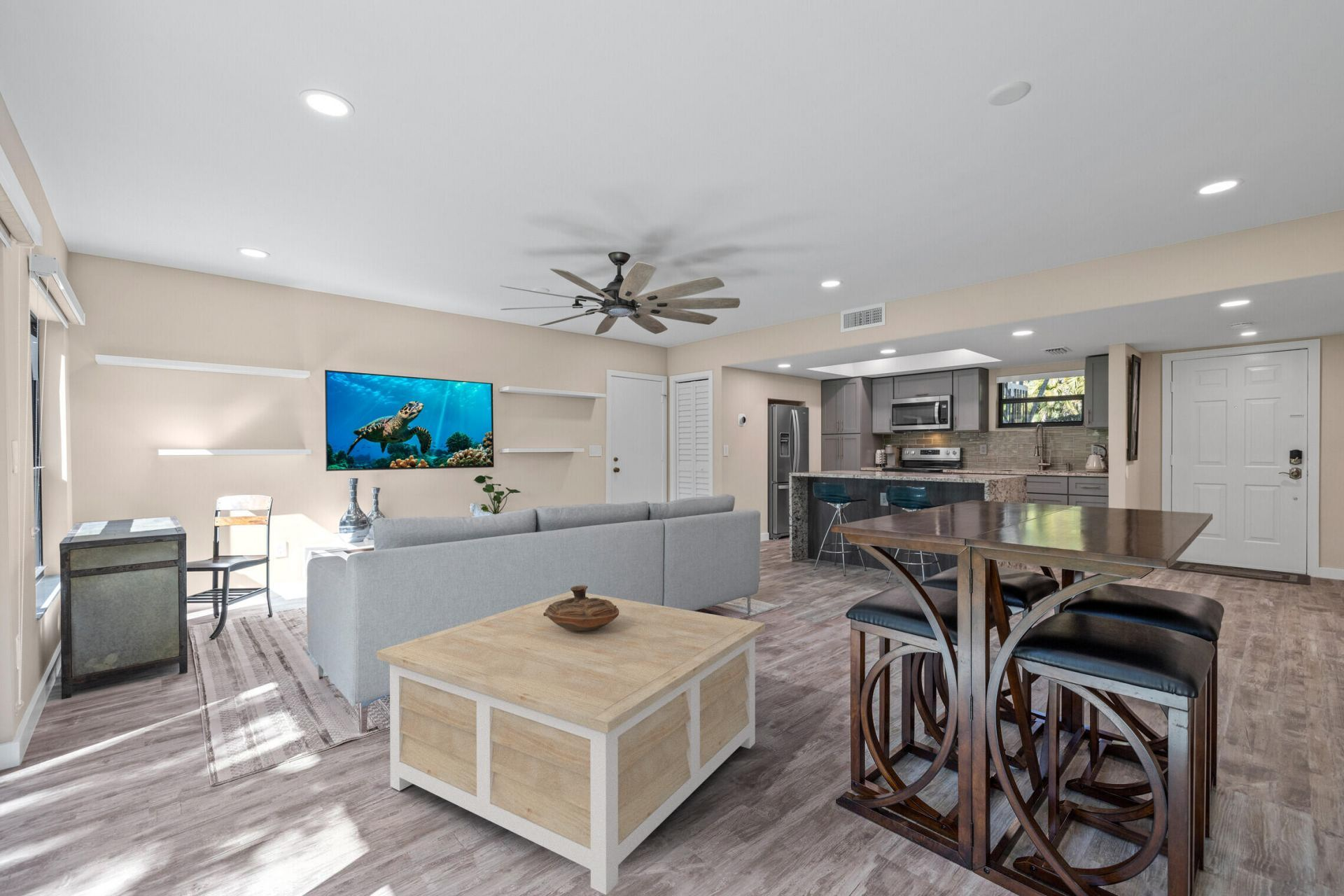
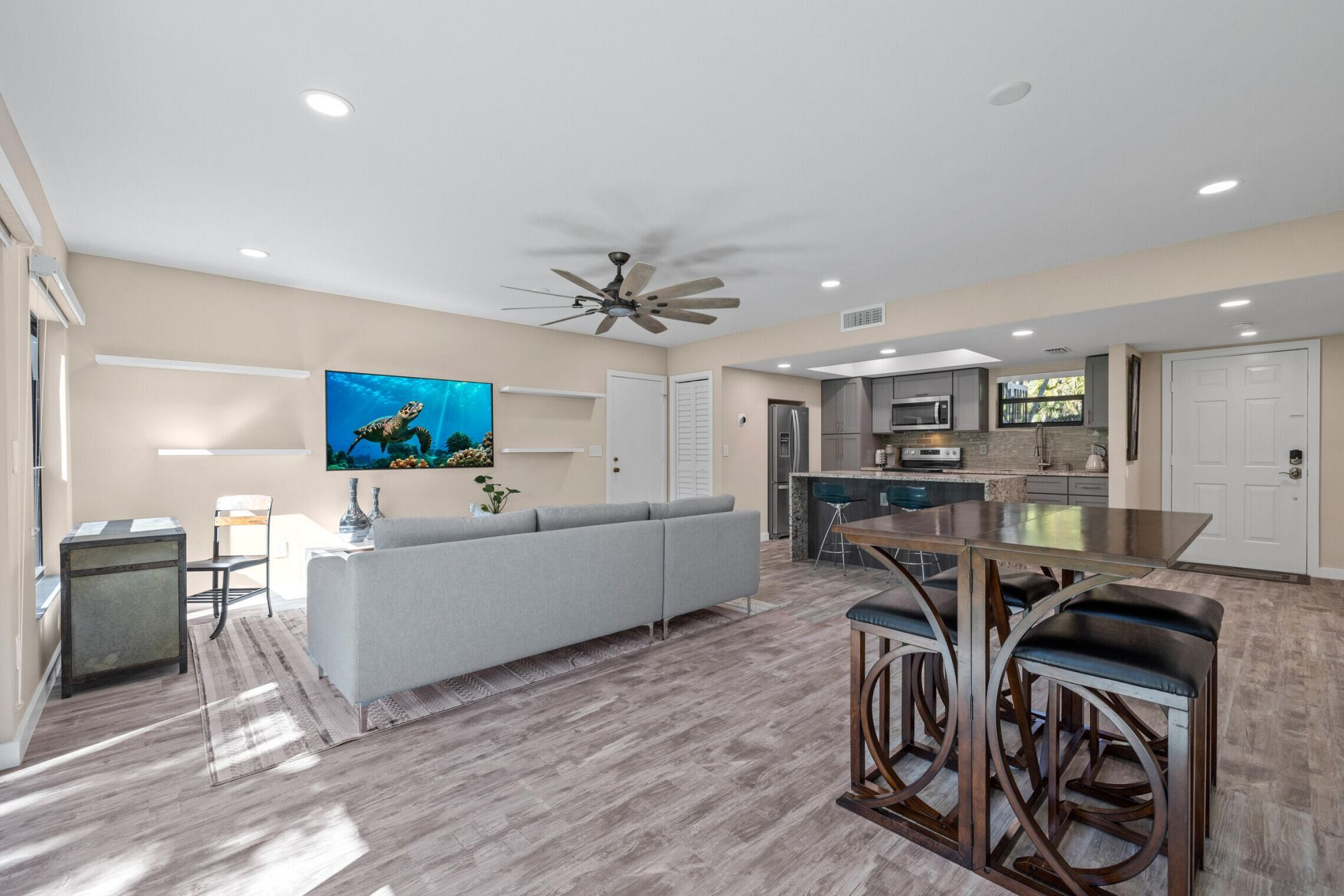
- coffee table (584, 699)
- decorative bowl (582, 607)
